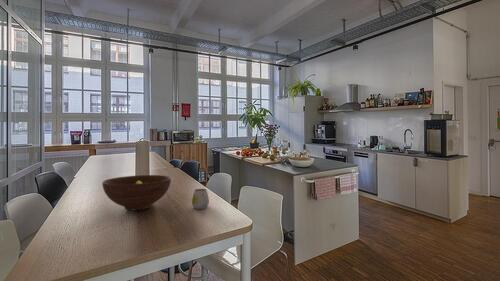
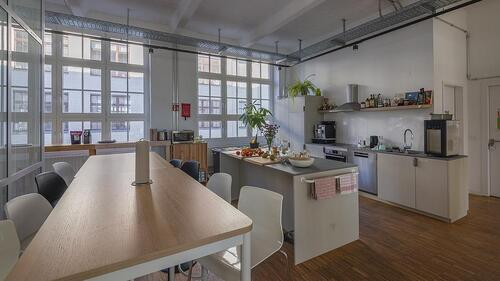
- mug (201, 198)
- fruit bowl (138, 193)
